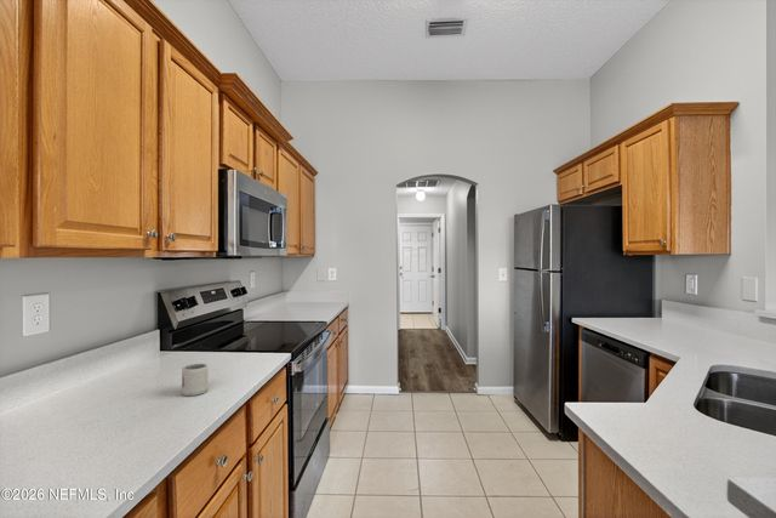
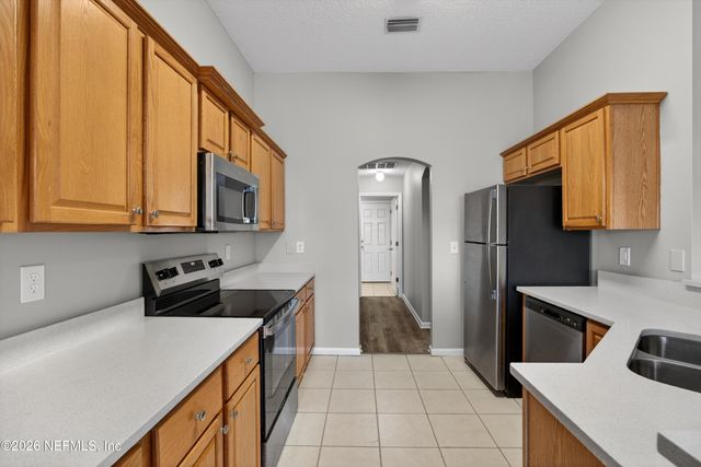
- cup (195, 377)
